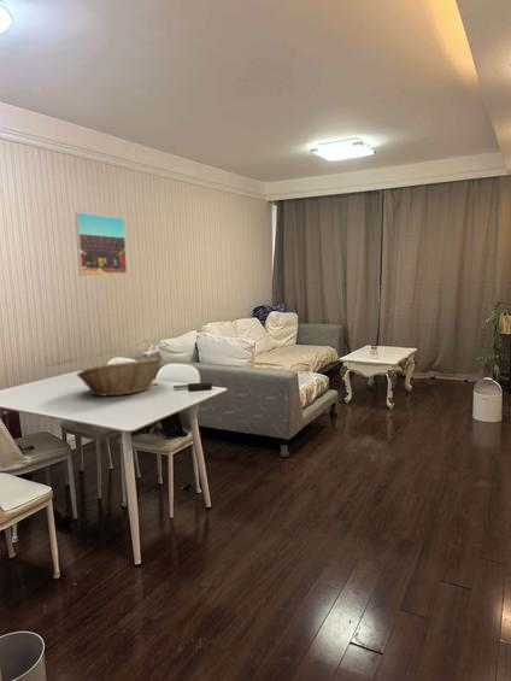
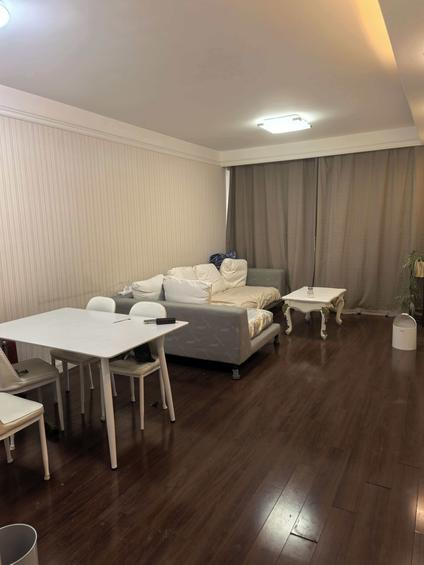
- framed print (102, 246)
- fruit basket (121, 374)
